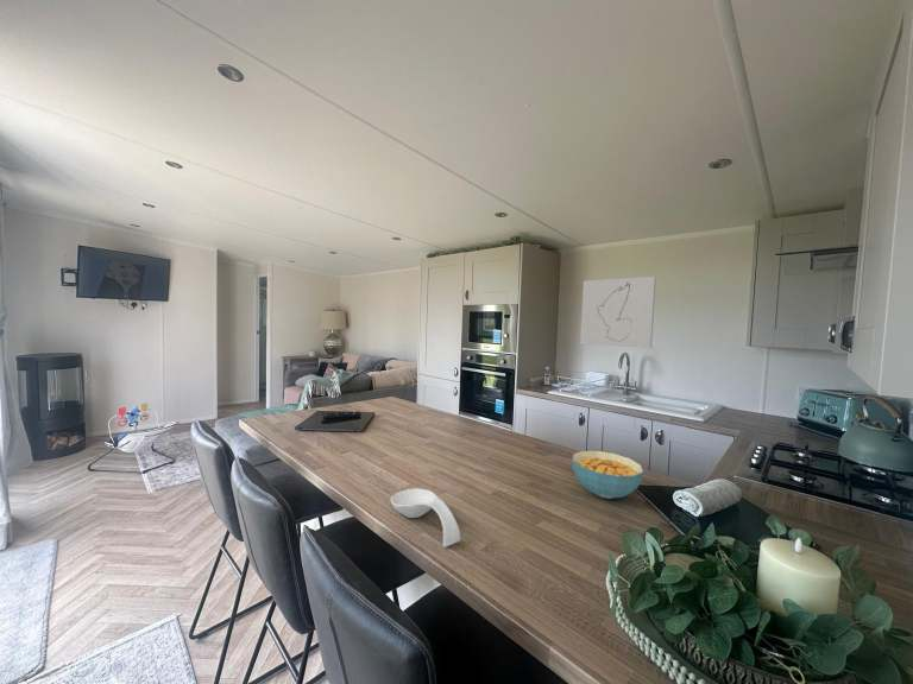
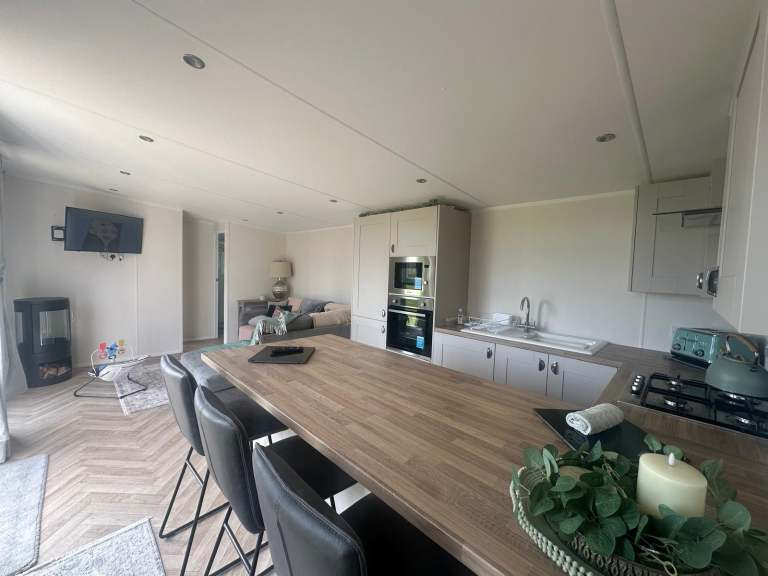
- cereal bowl (605, 477)
- wall art (615, 312)
- spoon rest (424, 507)
